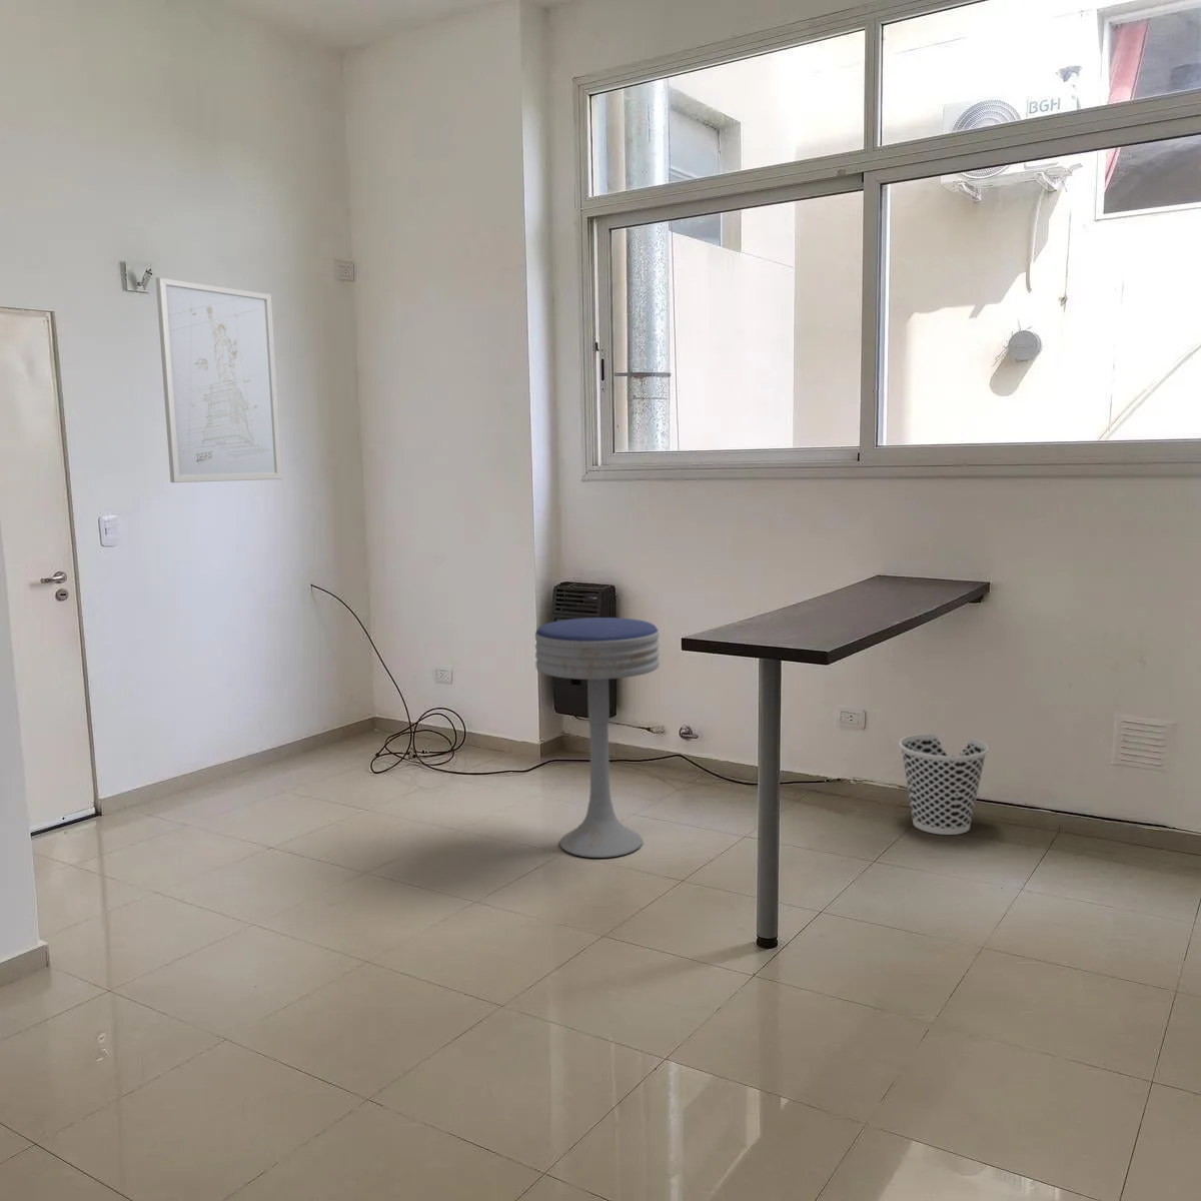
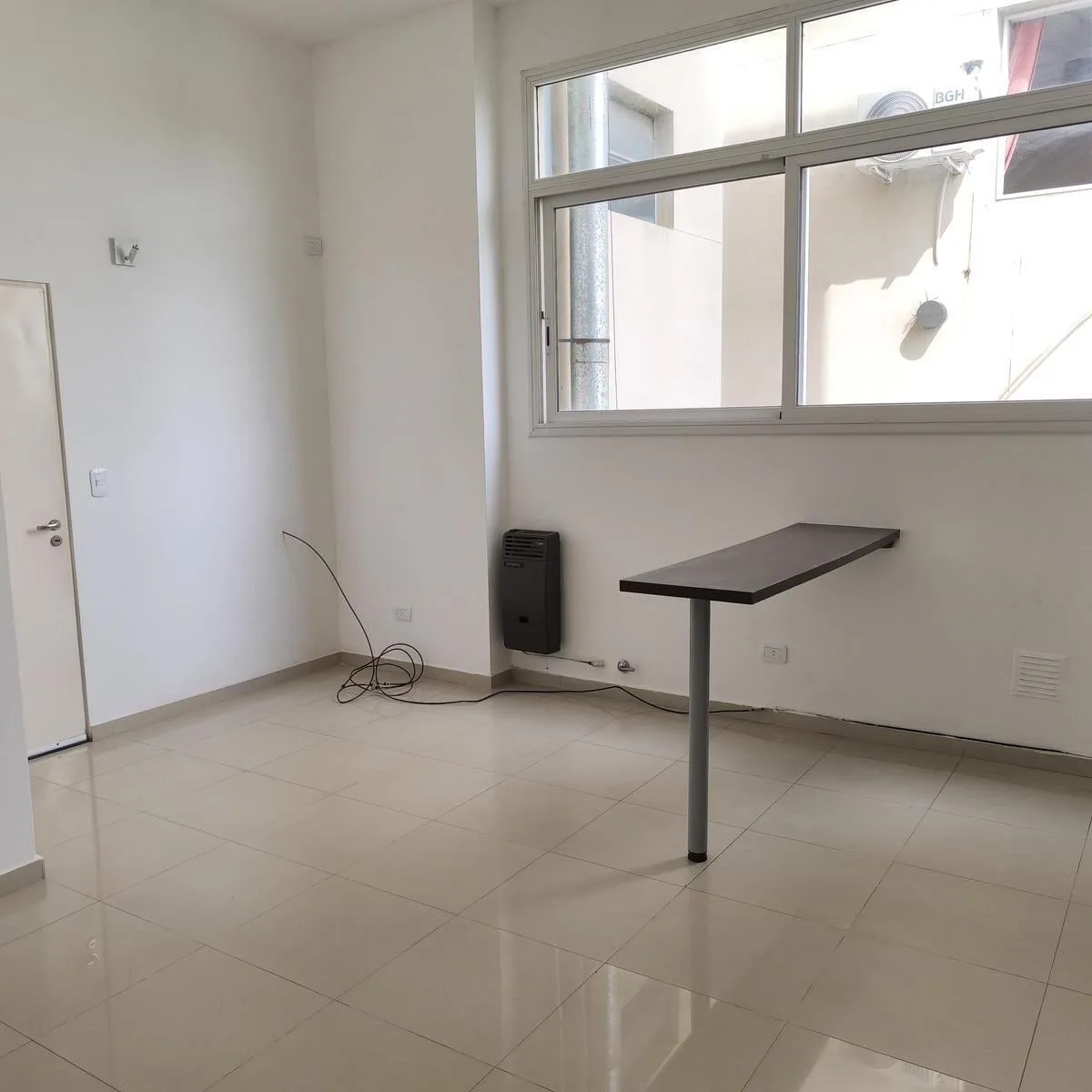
- wastebasket (941, 784)
- bar stool (598, 732)
- wall art (222, 384)
